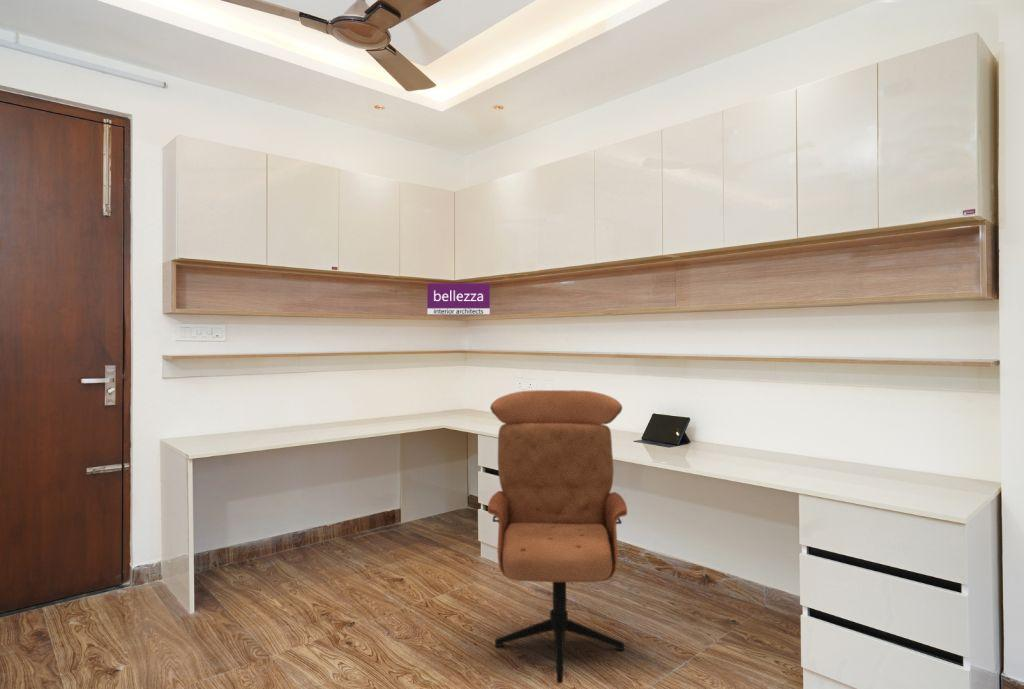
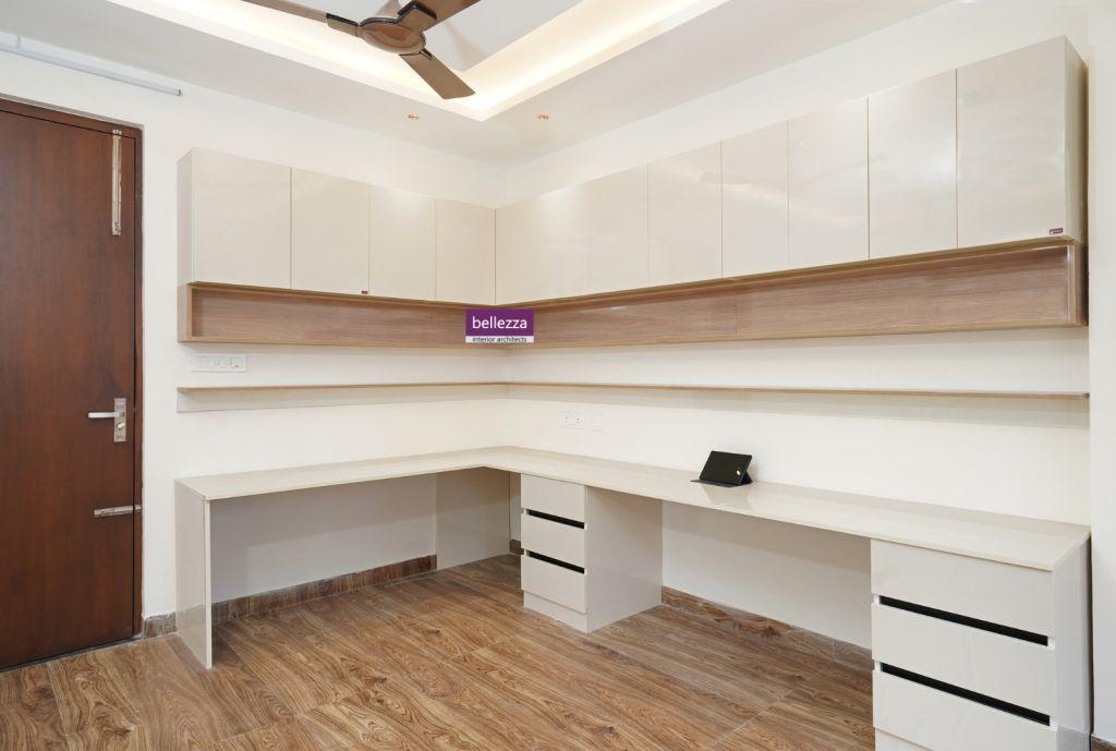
- office chair (556, 519)
